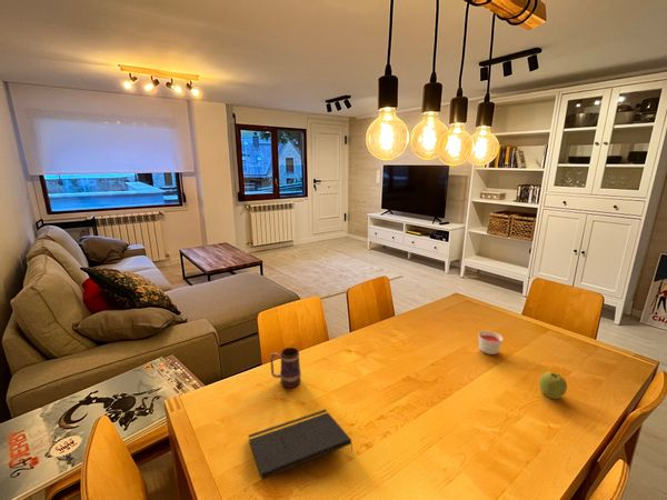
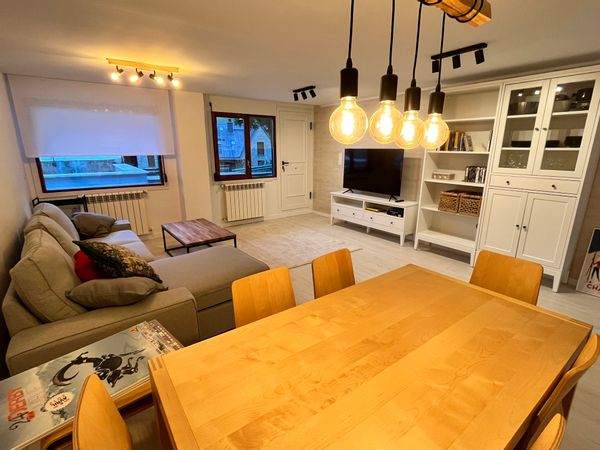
- candle (489, 342)
- fruit (552, 383)
- mug (286, 367)
- notepad (298, 439)
